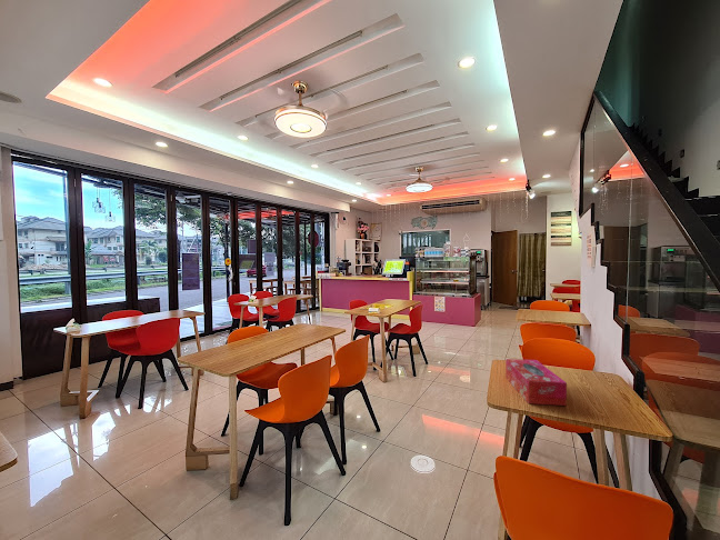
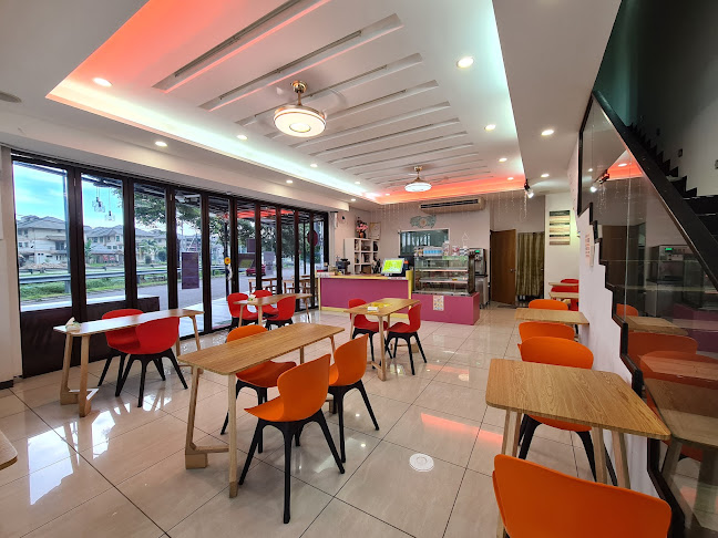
- tissue box (532, 379)
